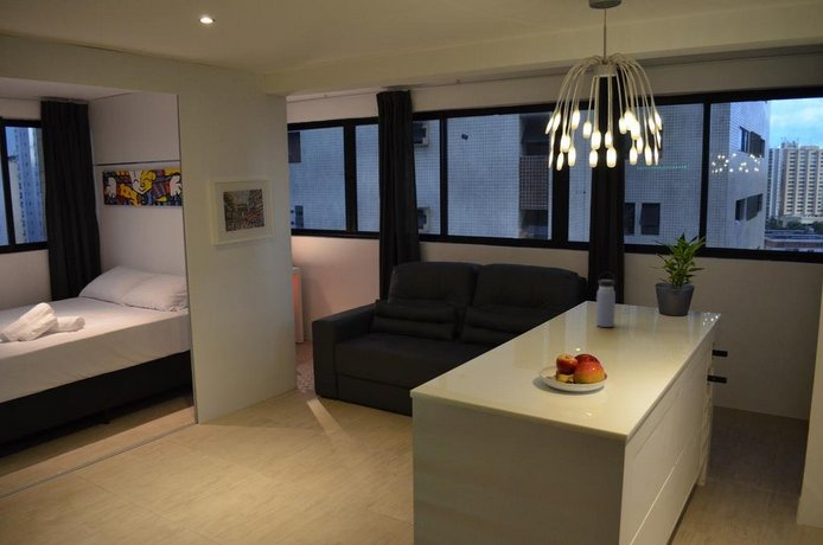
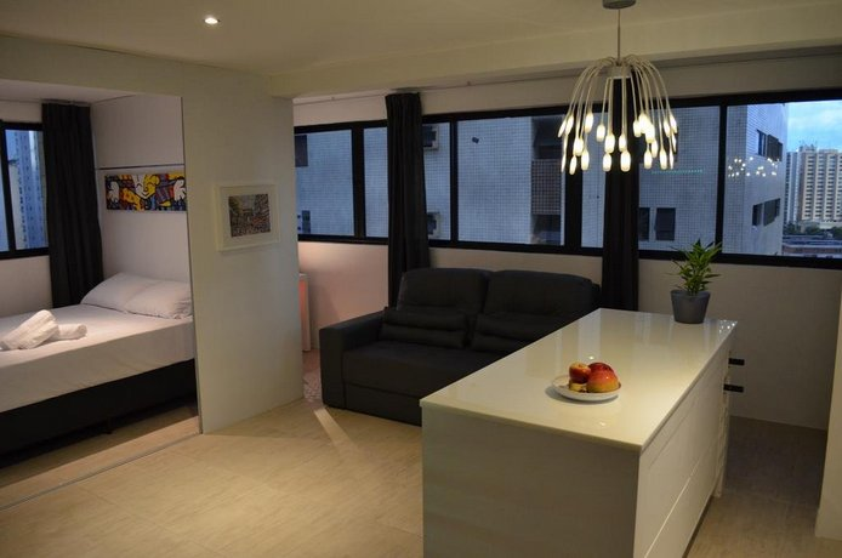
- water bottle (606, 299)
